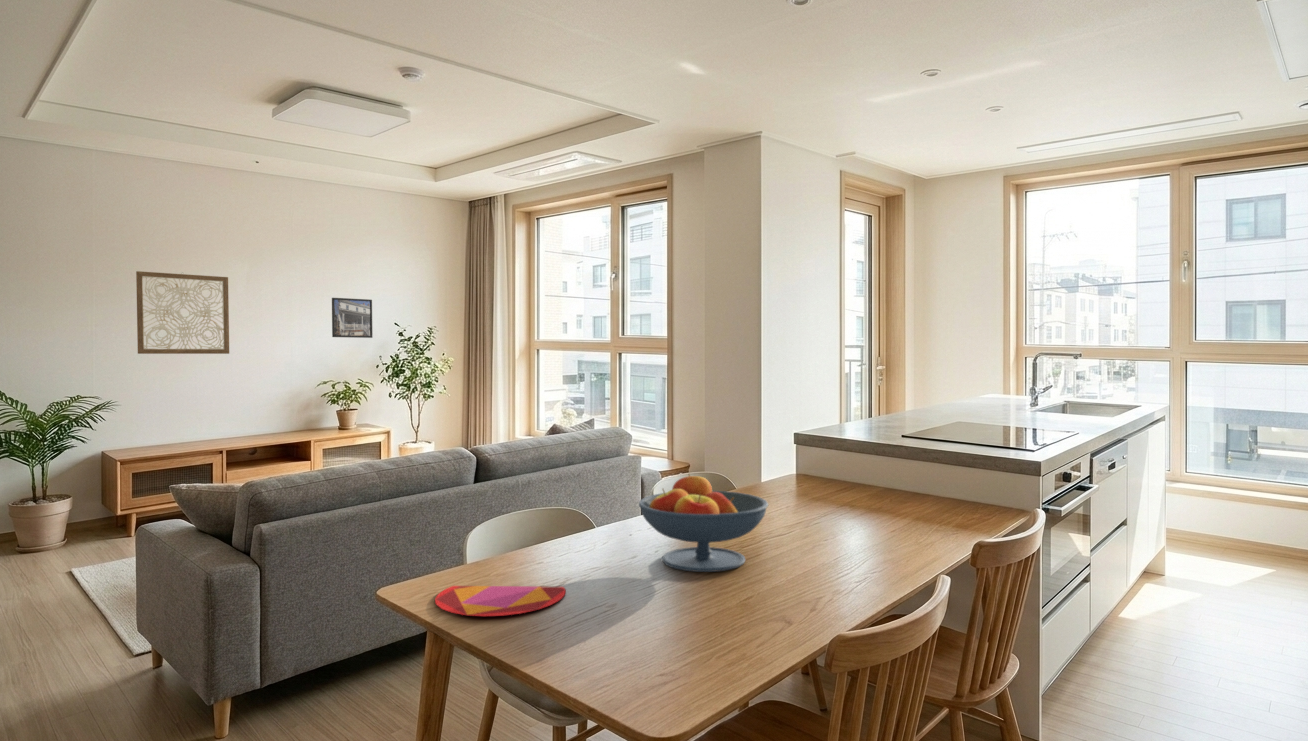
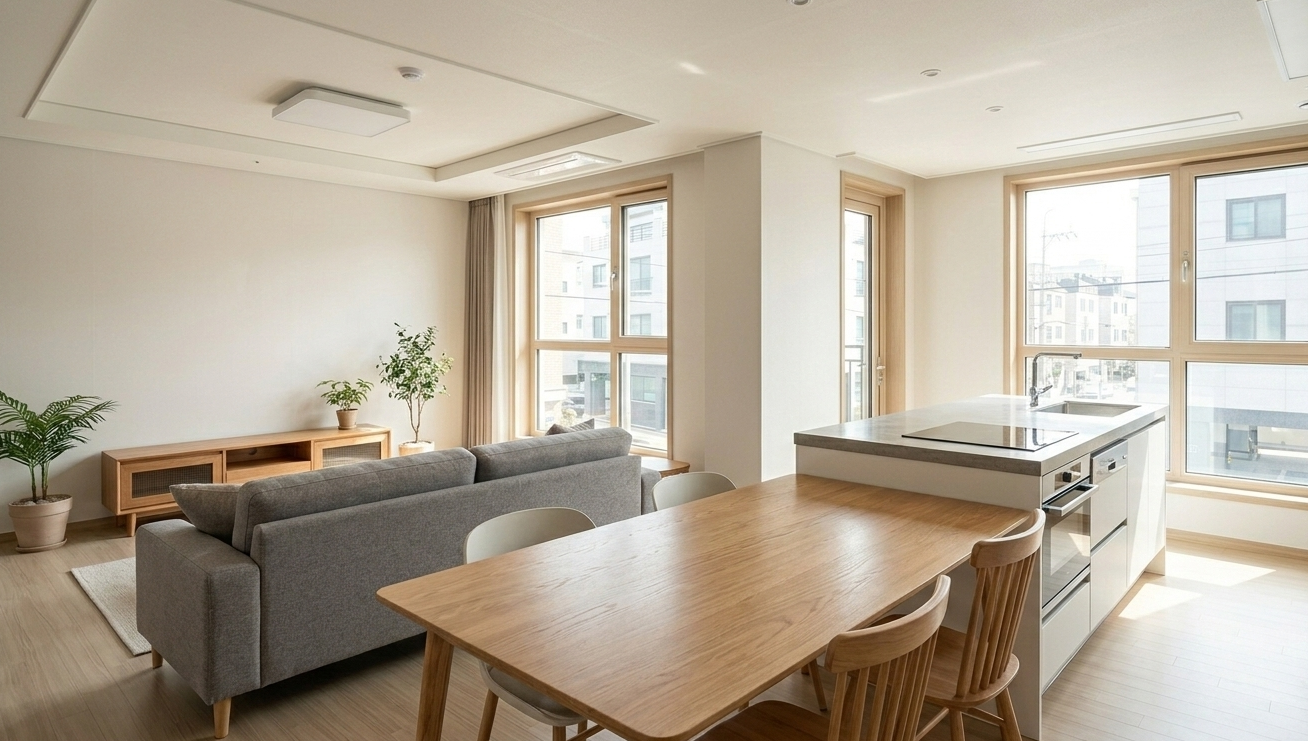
- fruit bowl (703, 520)
- wall art (181, 315)
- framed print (352, 318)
- plate (501, 594)
